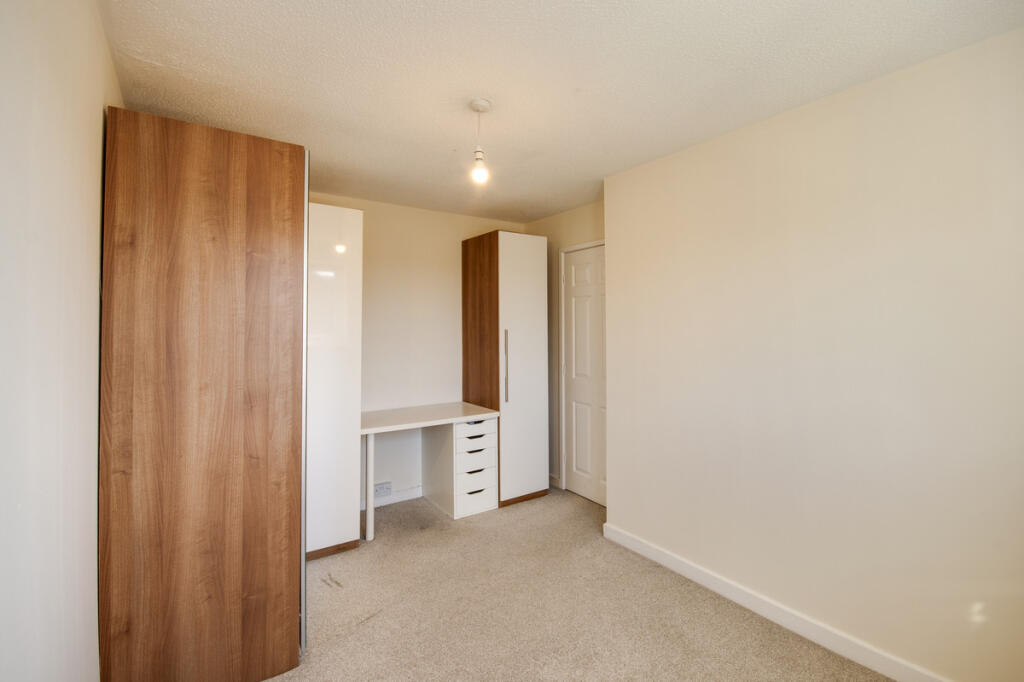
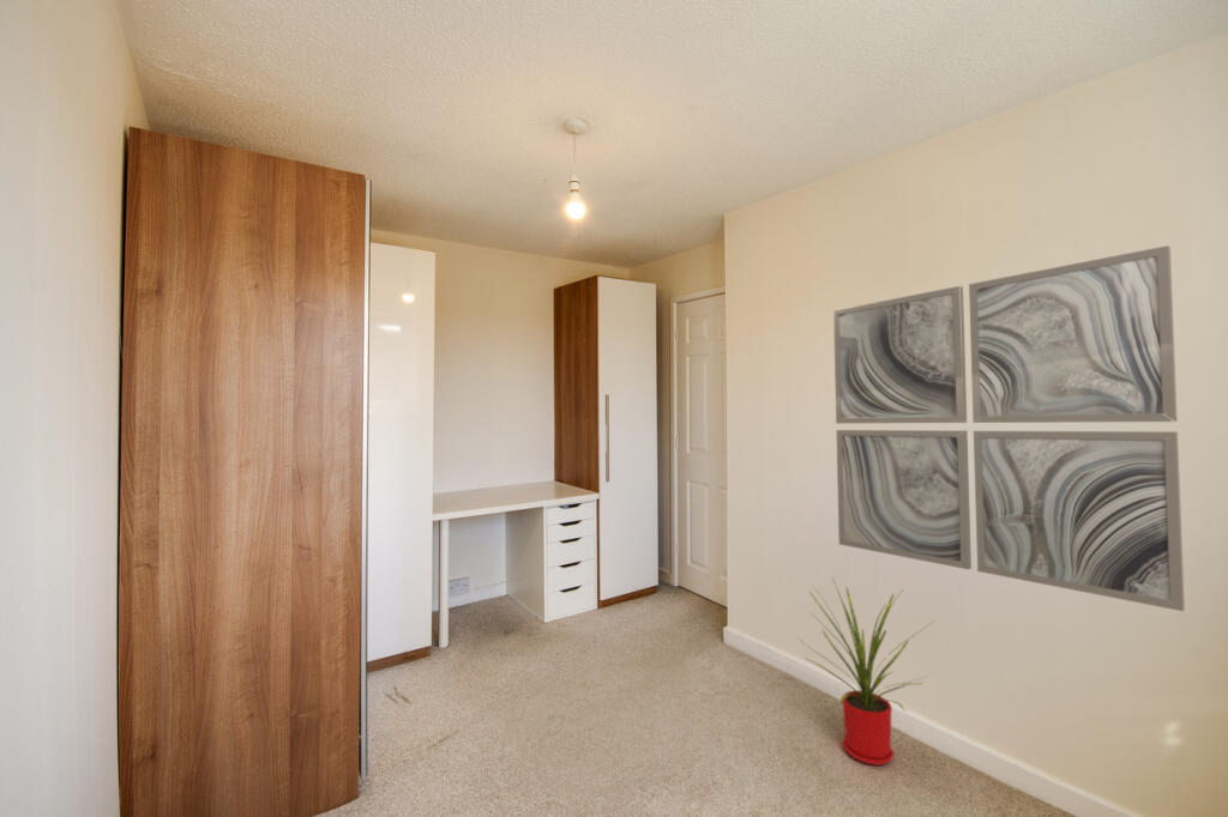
+ wall art (967, 430)
+ house plant (867, 668)
